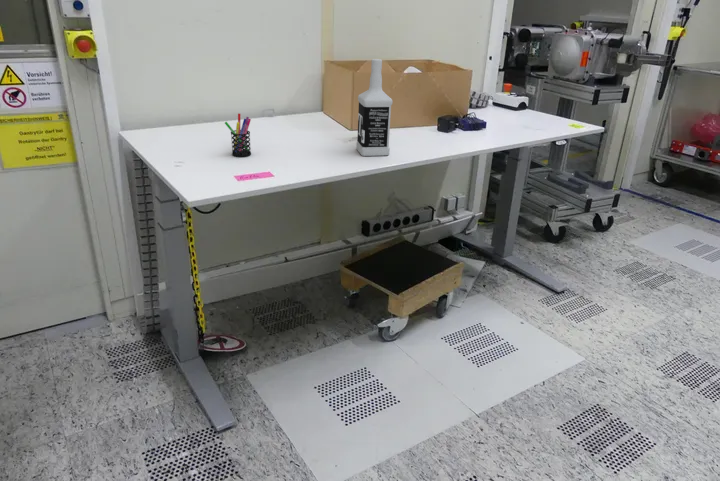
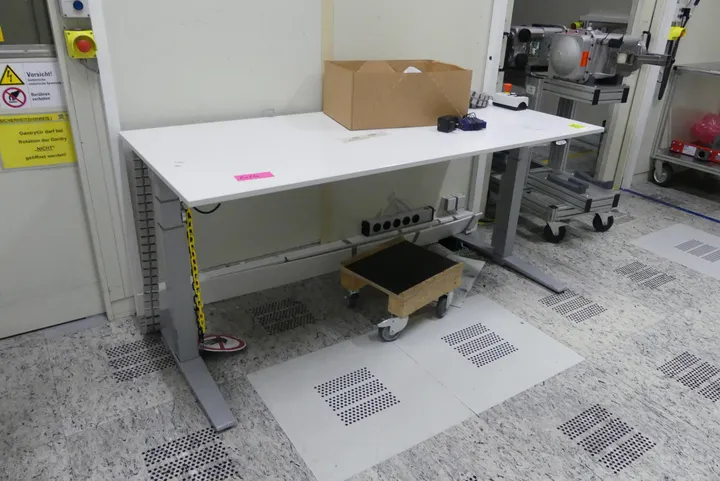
- vodka (374, 107)
- pen holder (238, 134)
